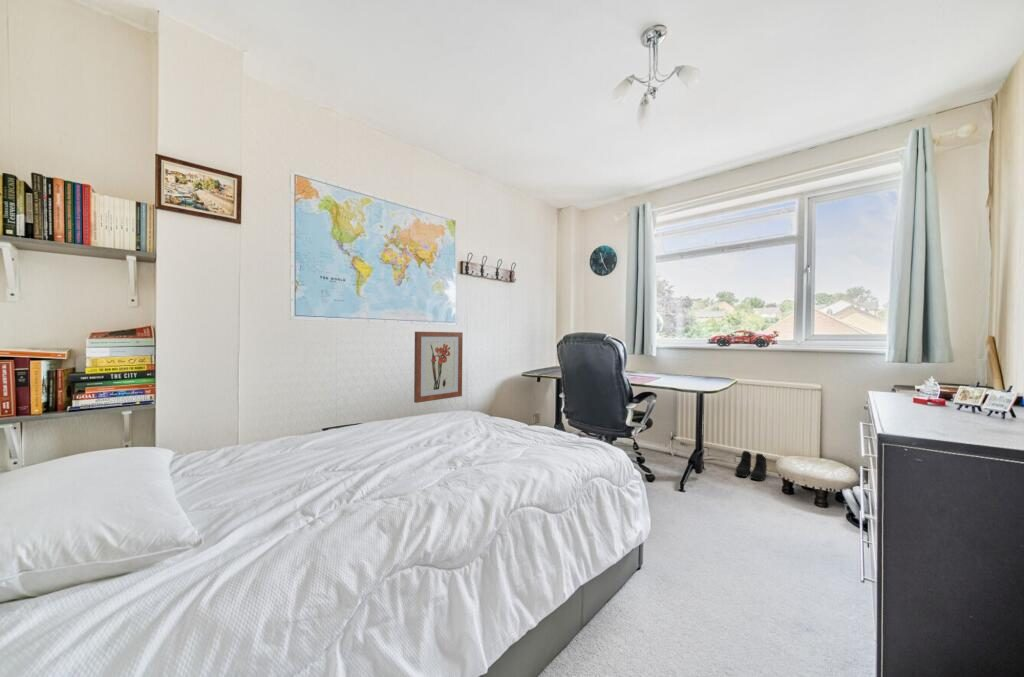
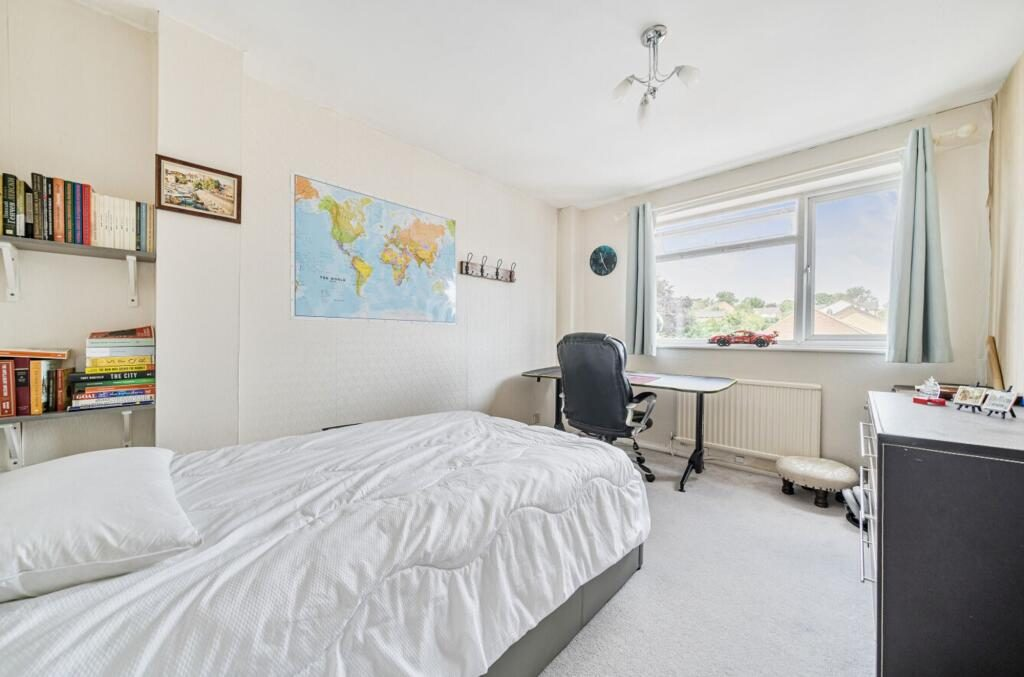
- wall art (439, 365)
- boots (750, 464)
